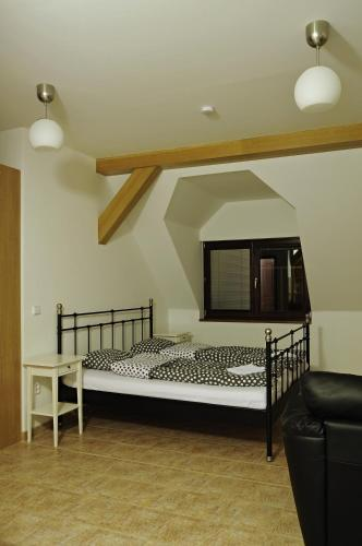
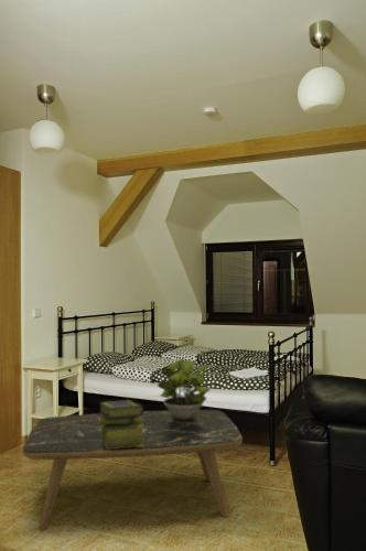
+ potted plant (182, 386)
+ stack of books (120, 421)
+ coffee table (130, 456)
